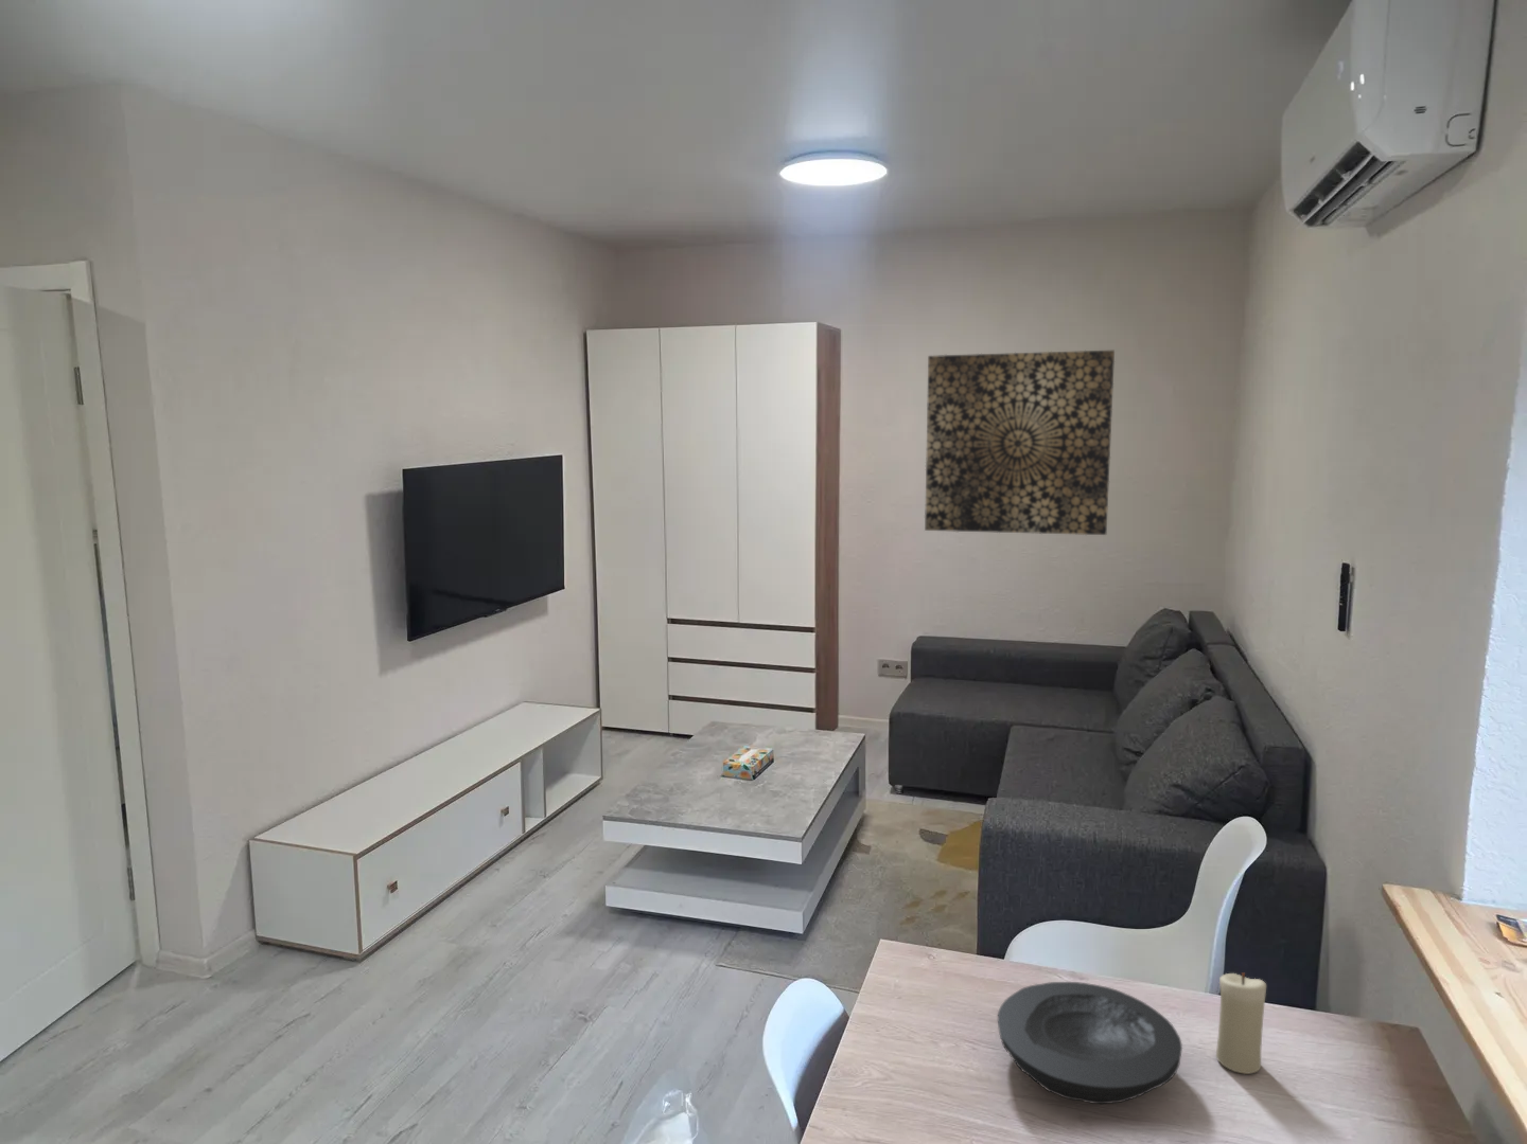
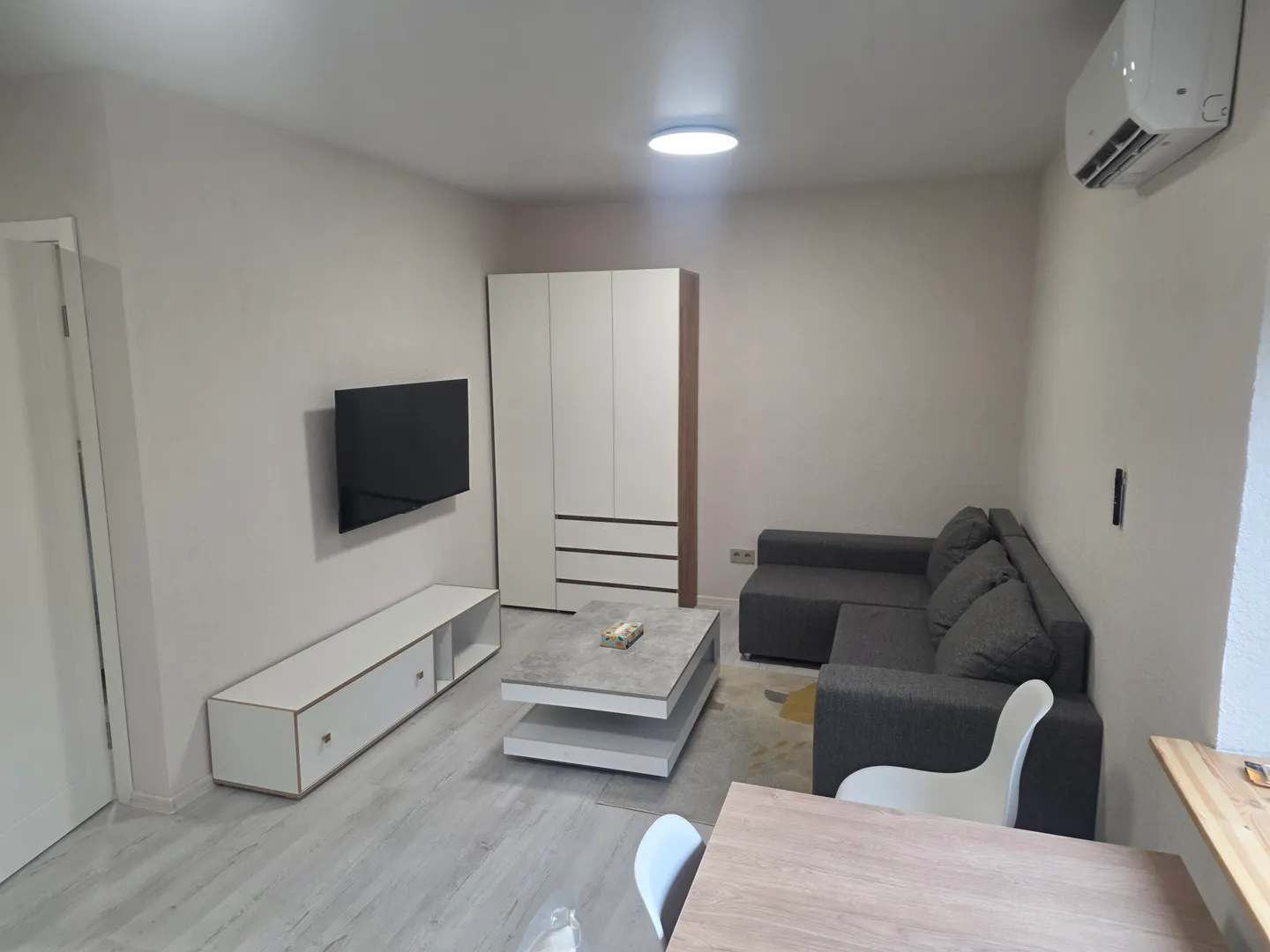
- candle (1241, 1015)
- plate (1086, 1048)
- wall art (1016, 443)
